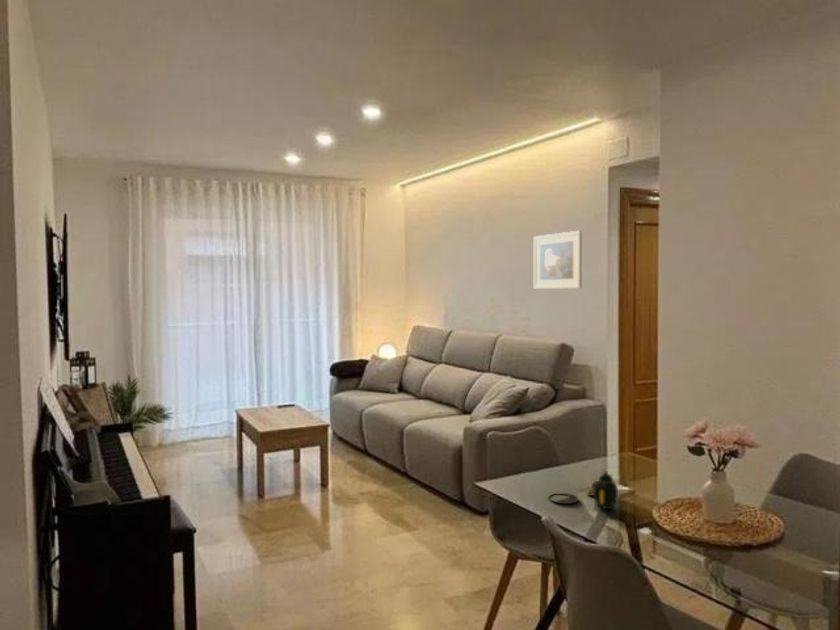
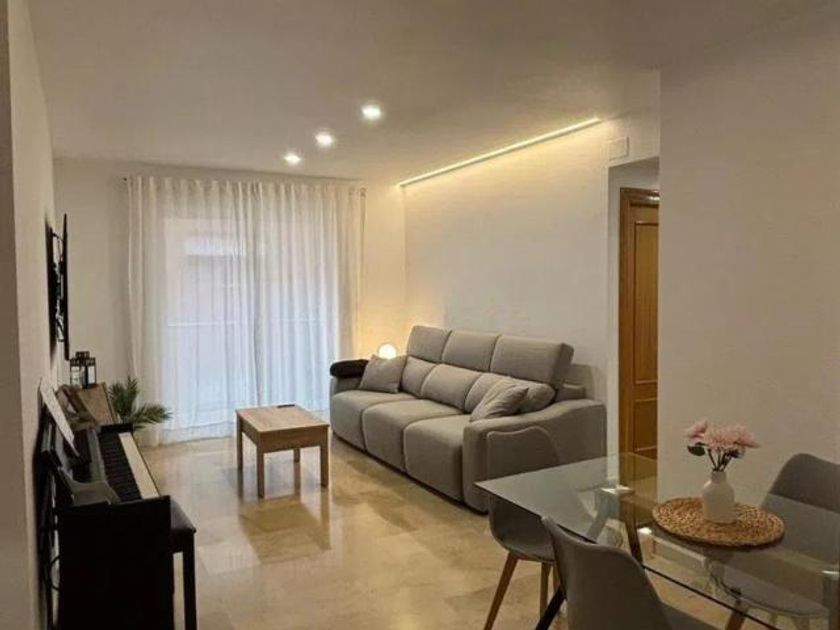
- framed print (556, 261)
- teapot (591, 485)
